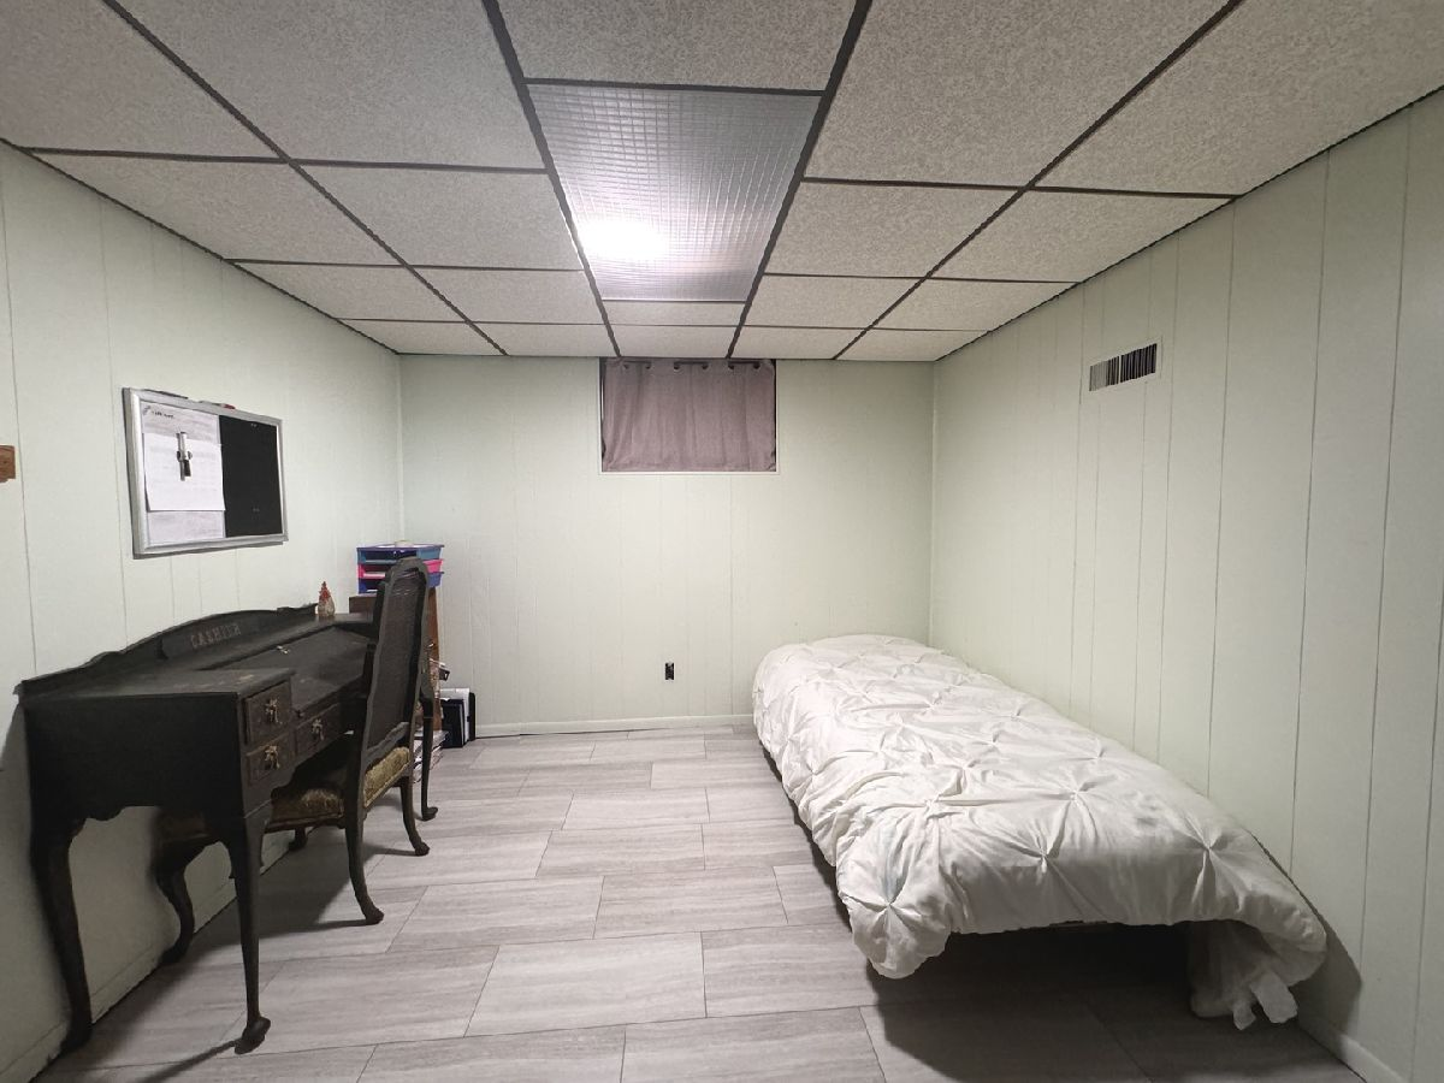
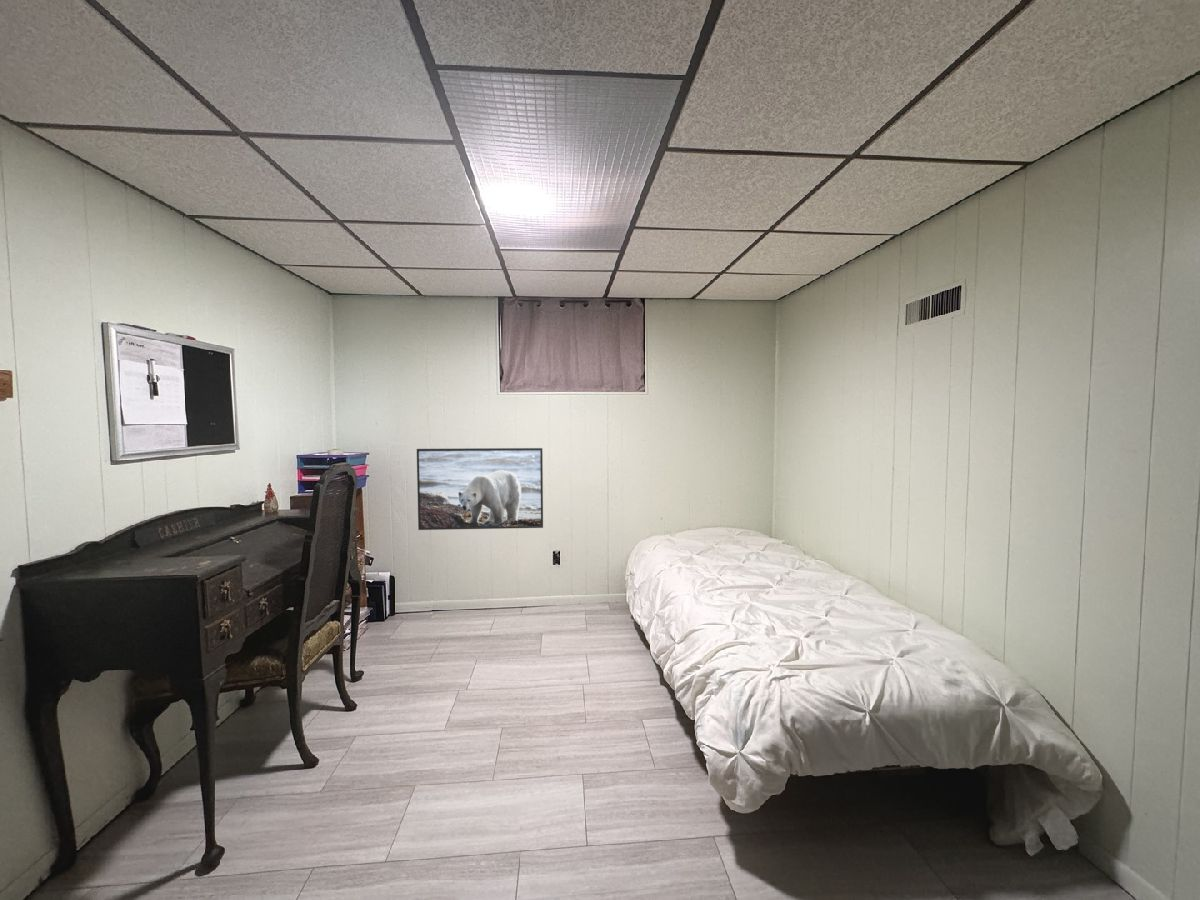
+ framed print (480, 488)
